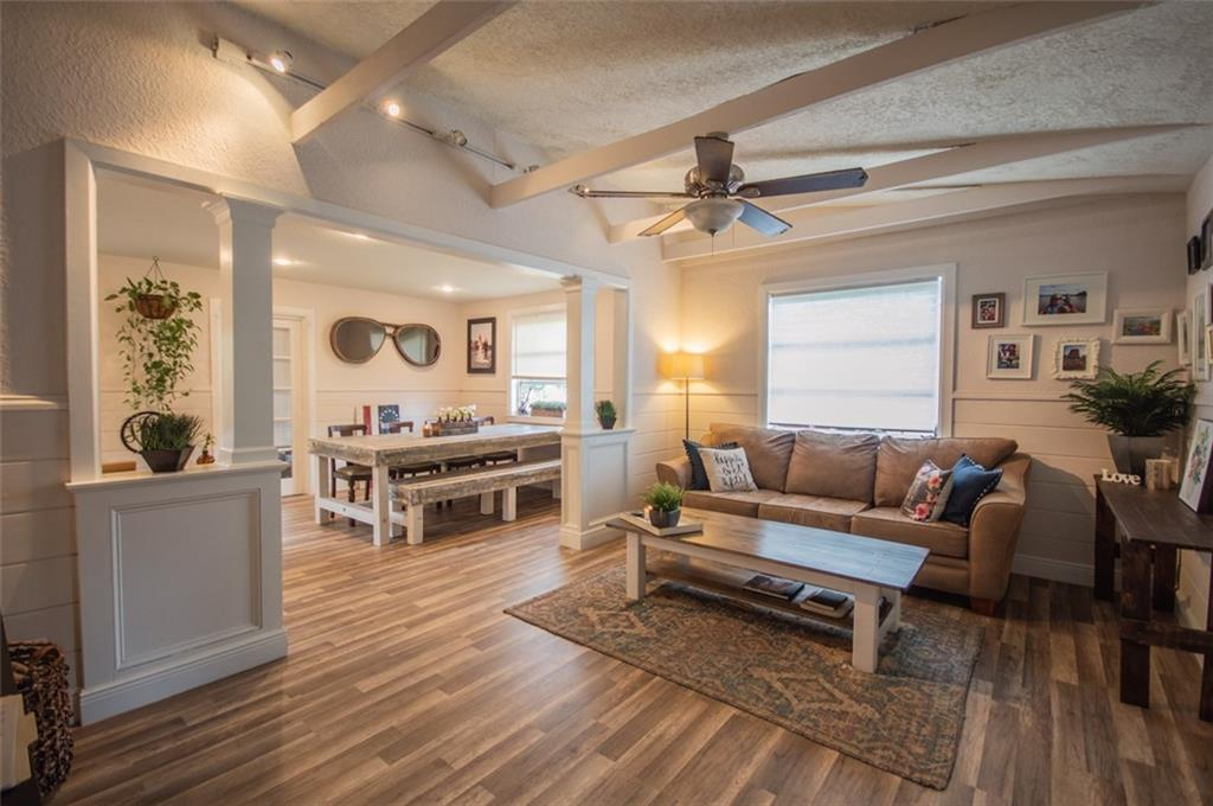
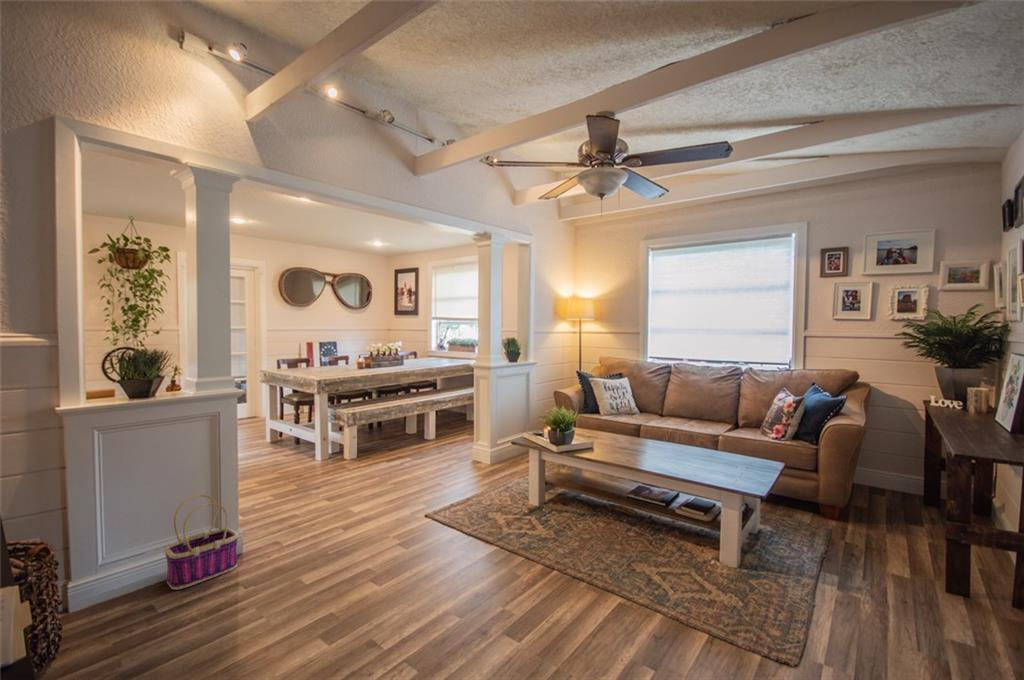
+ basket (202, 536)
